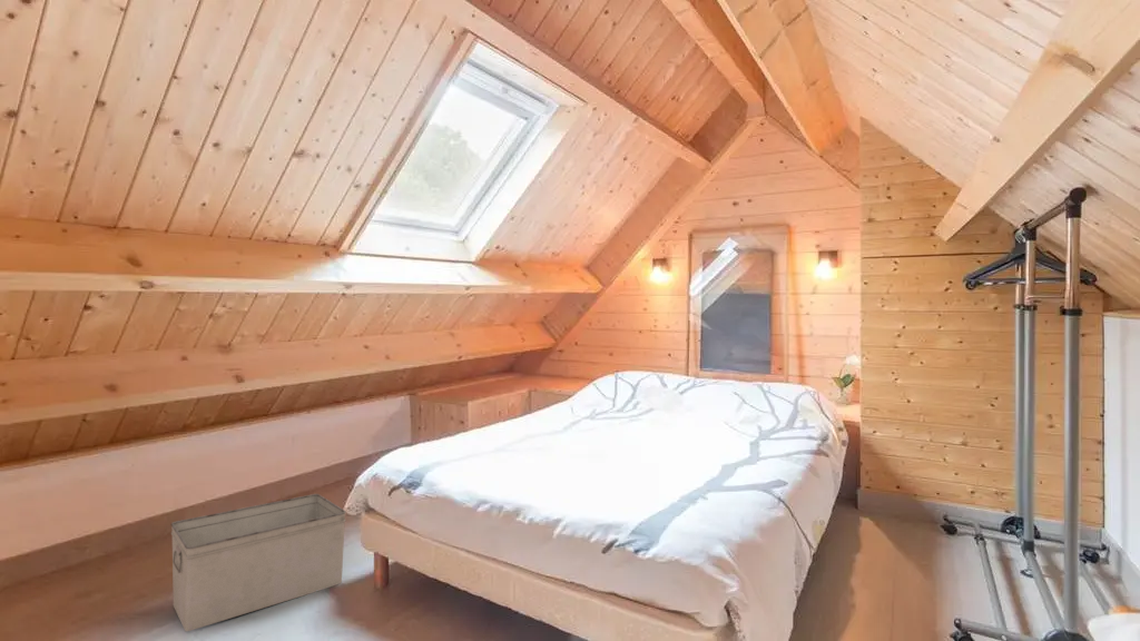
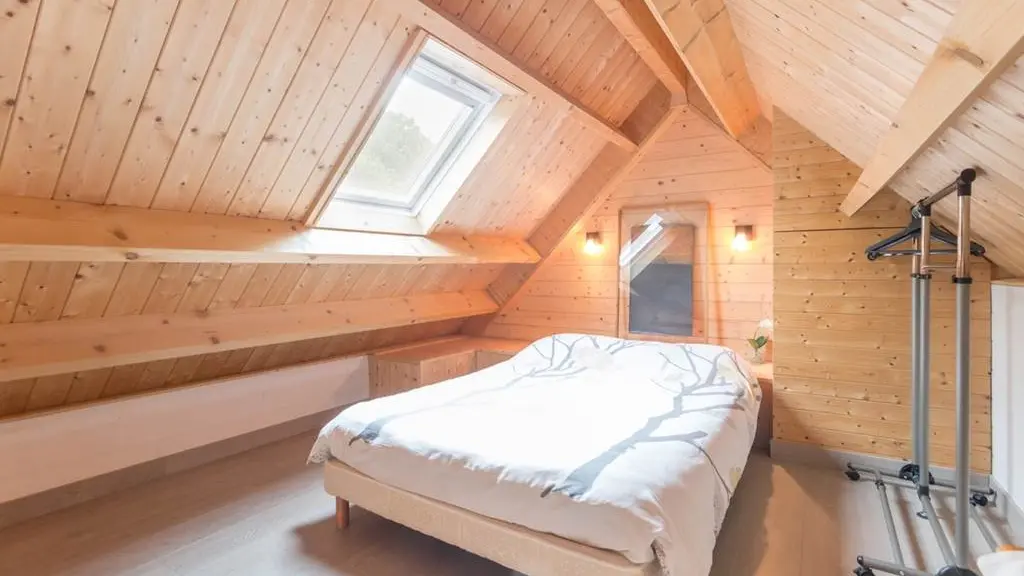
- storage bin (261, 555)
